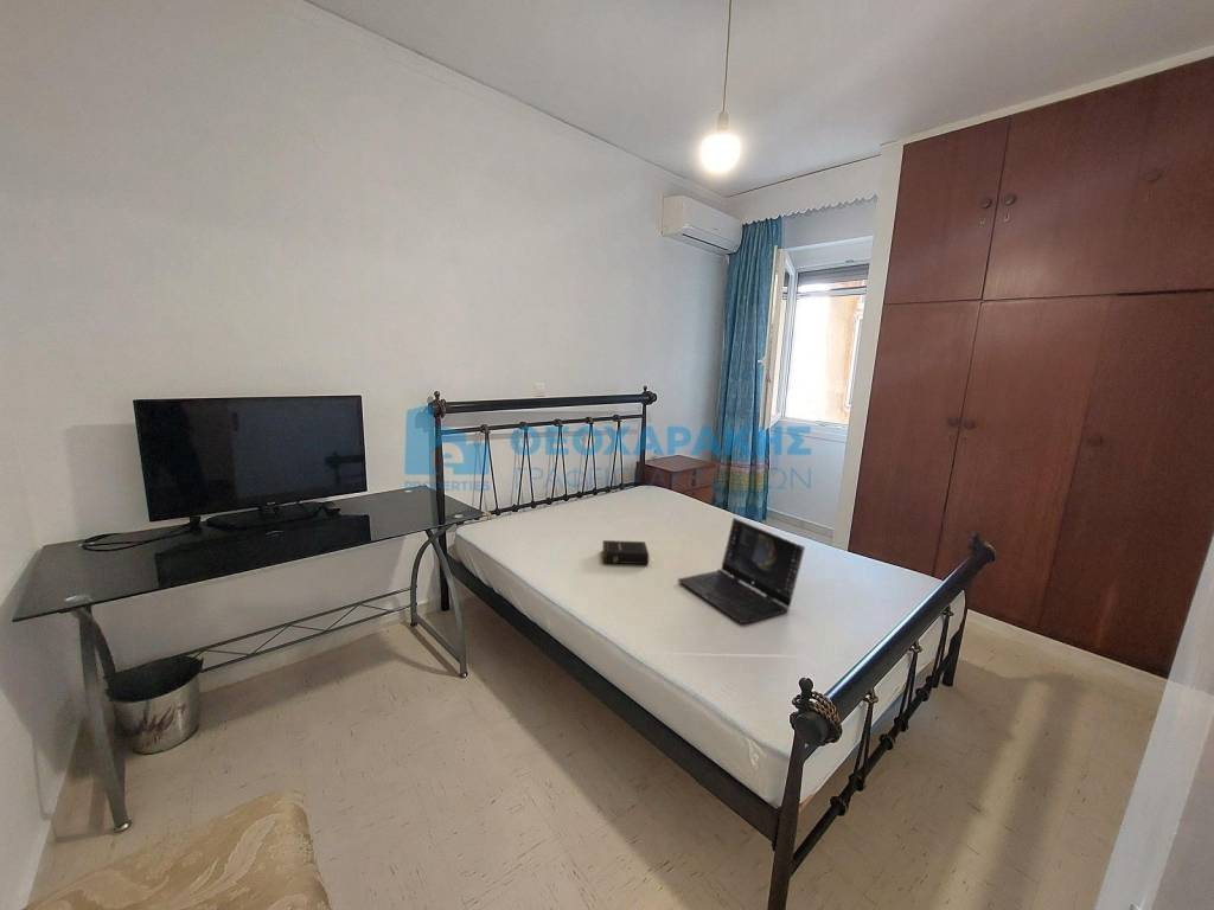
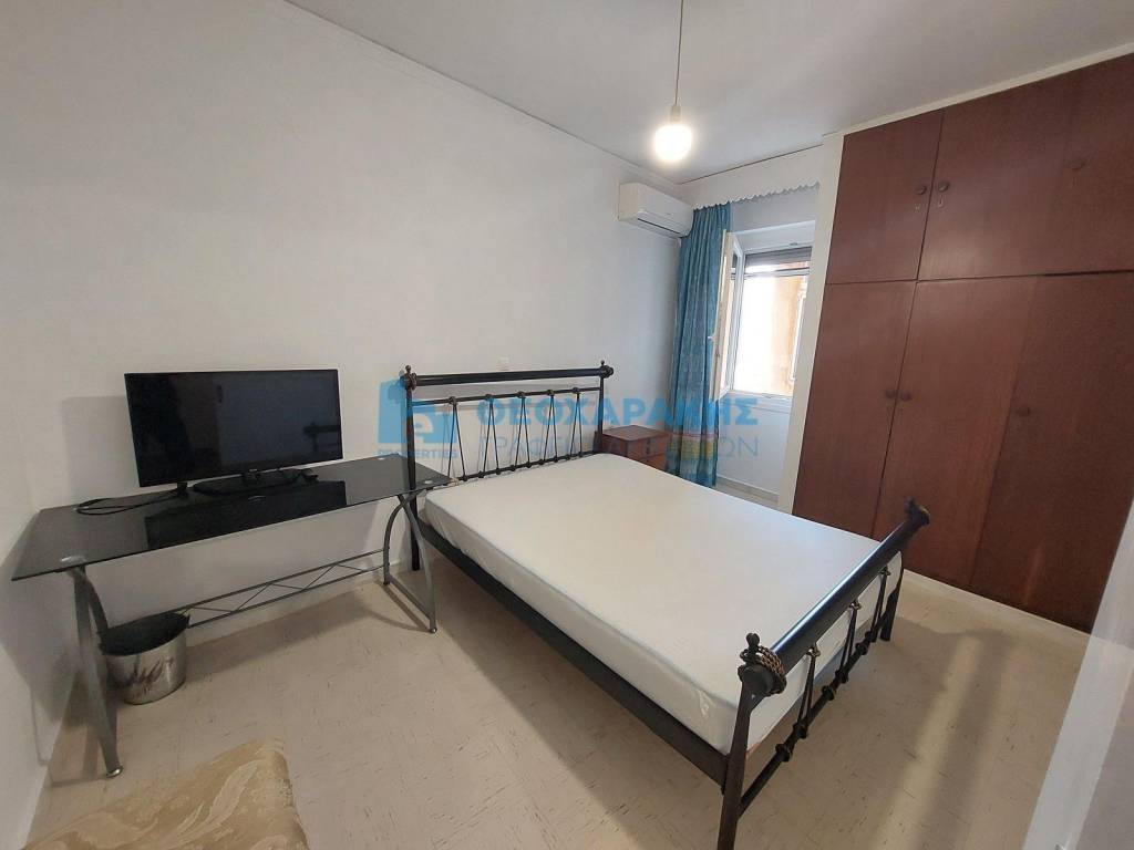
- laptop computer (736, 565)
- book (626, 552)
